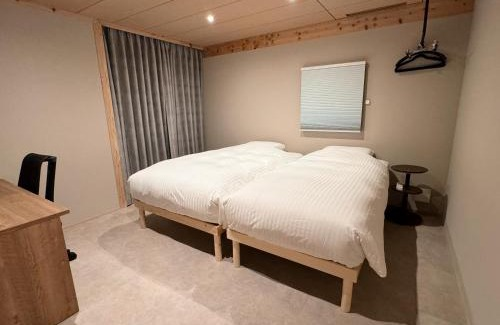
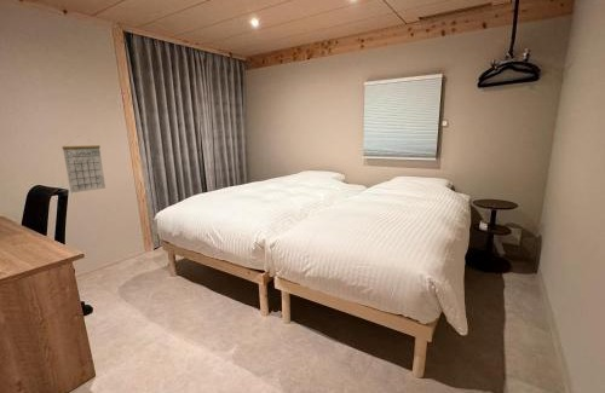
+ calendar (83, 162)
